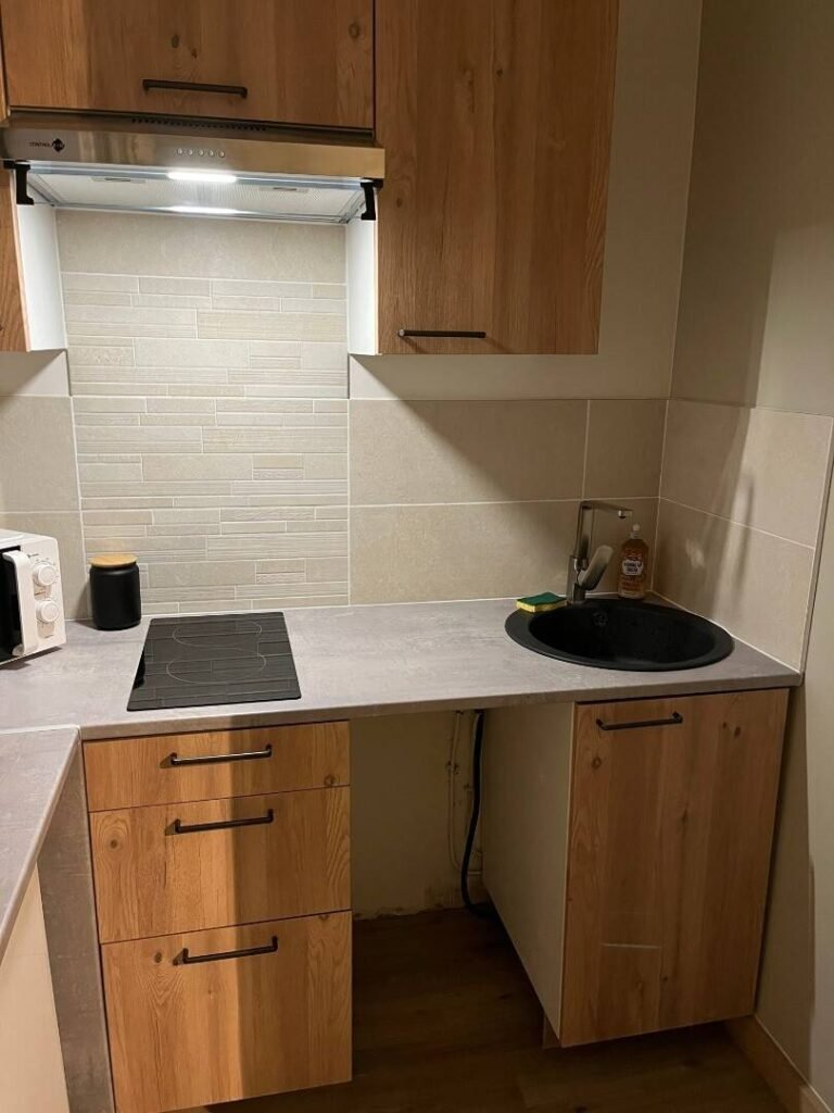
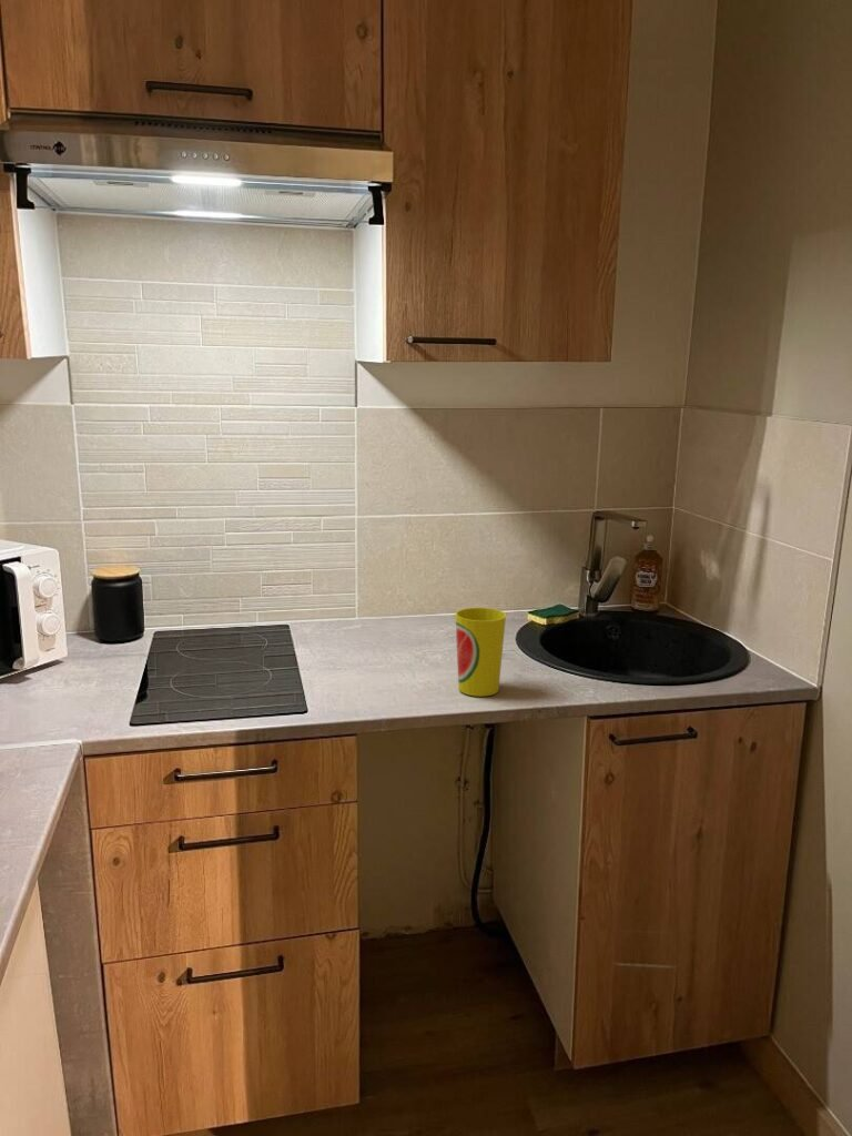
+ cup (479, 651)
